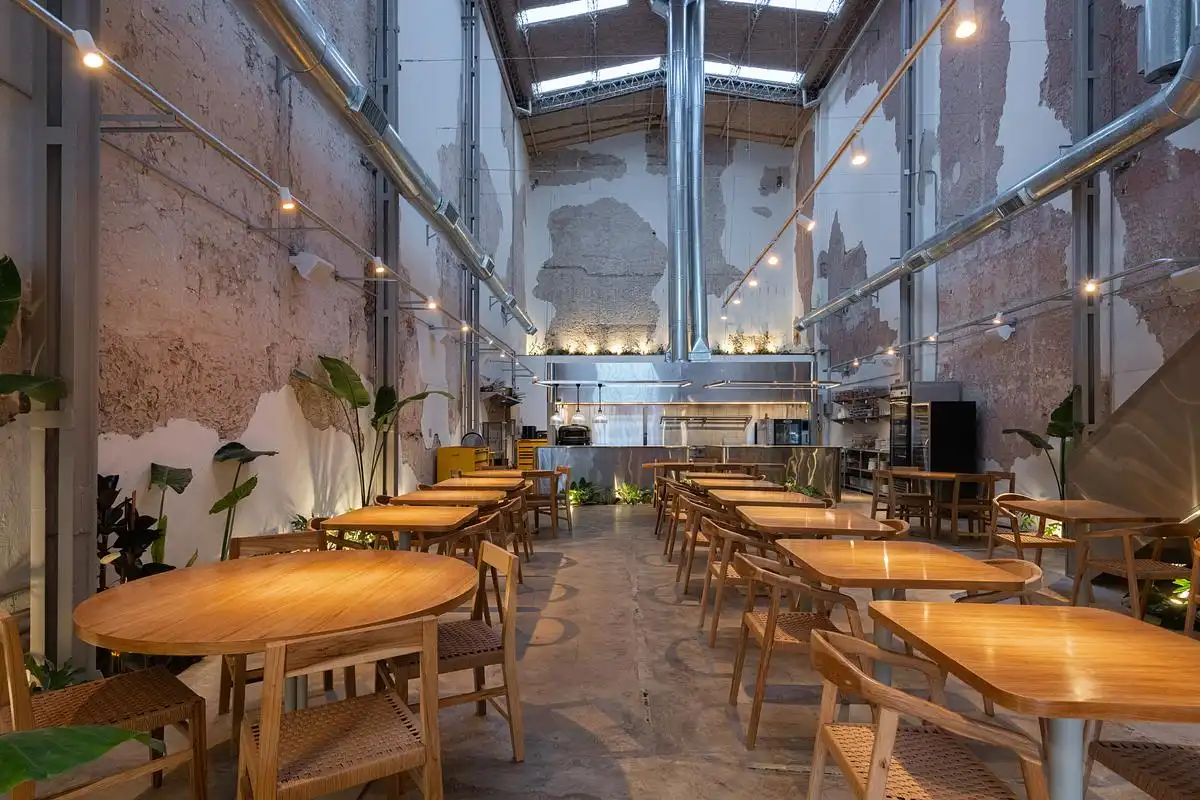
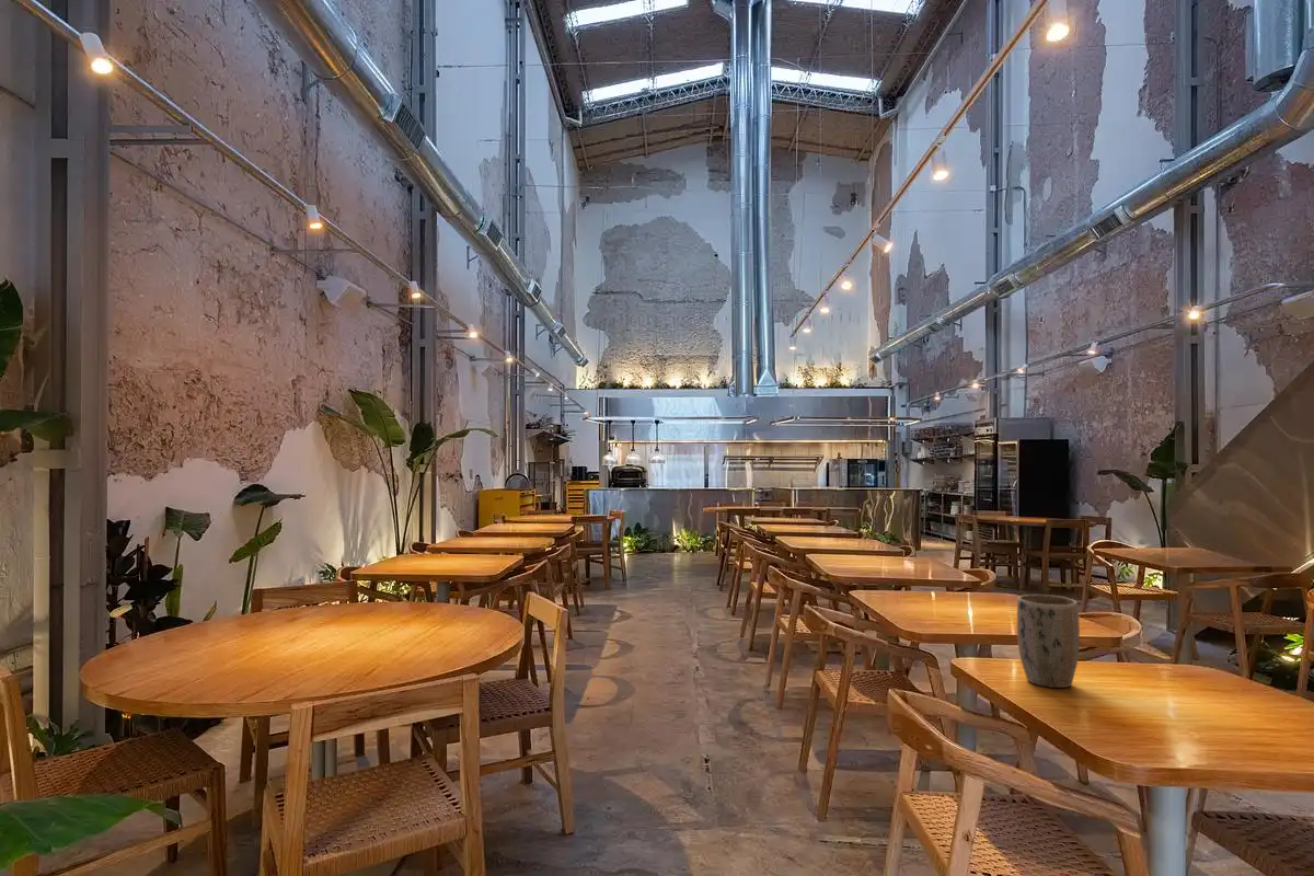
+ plant pot (1047, 641)
